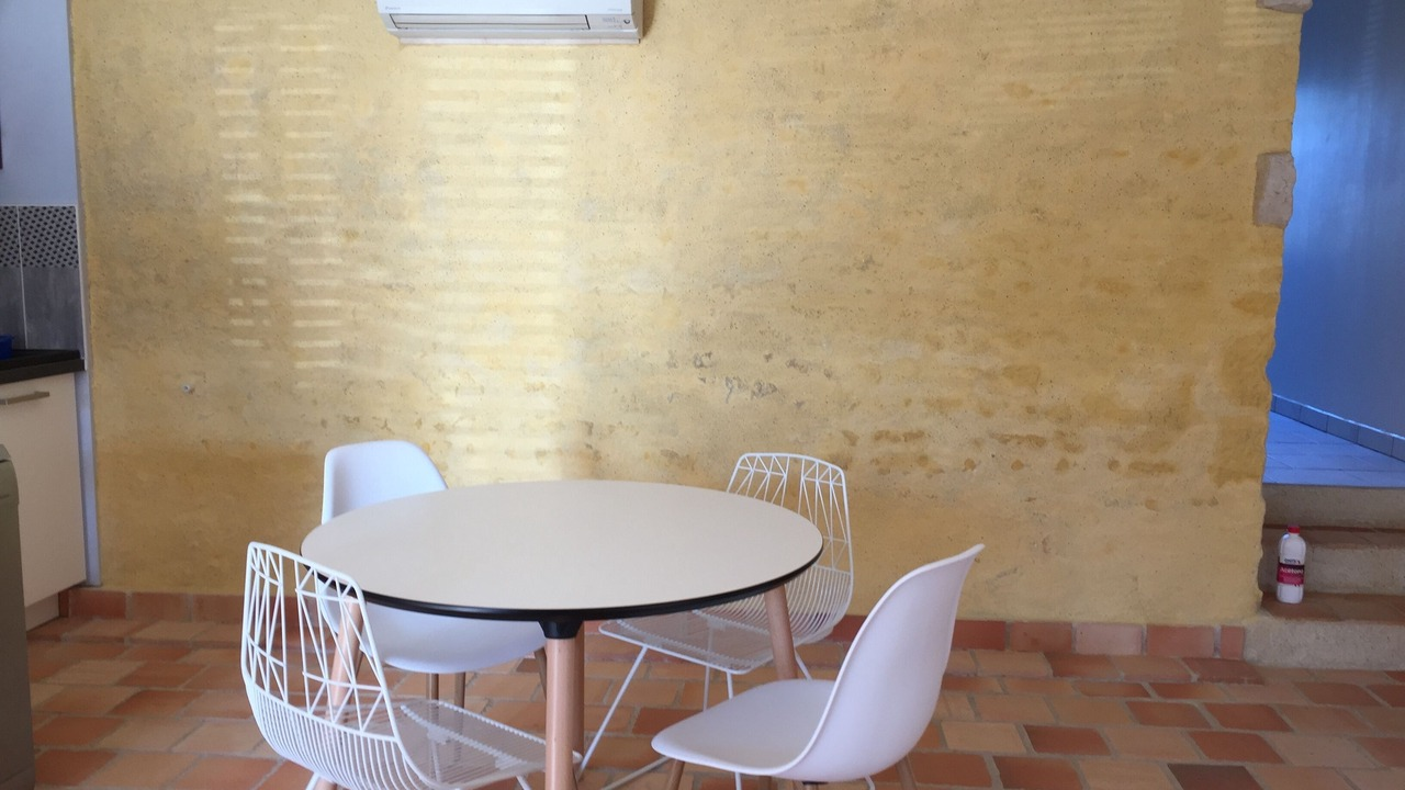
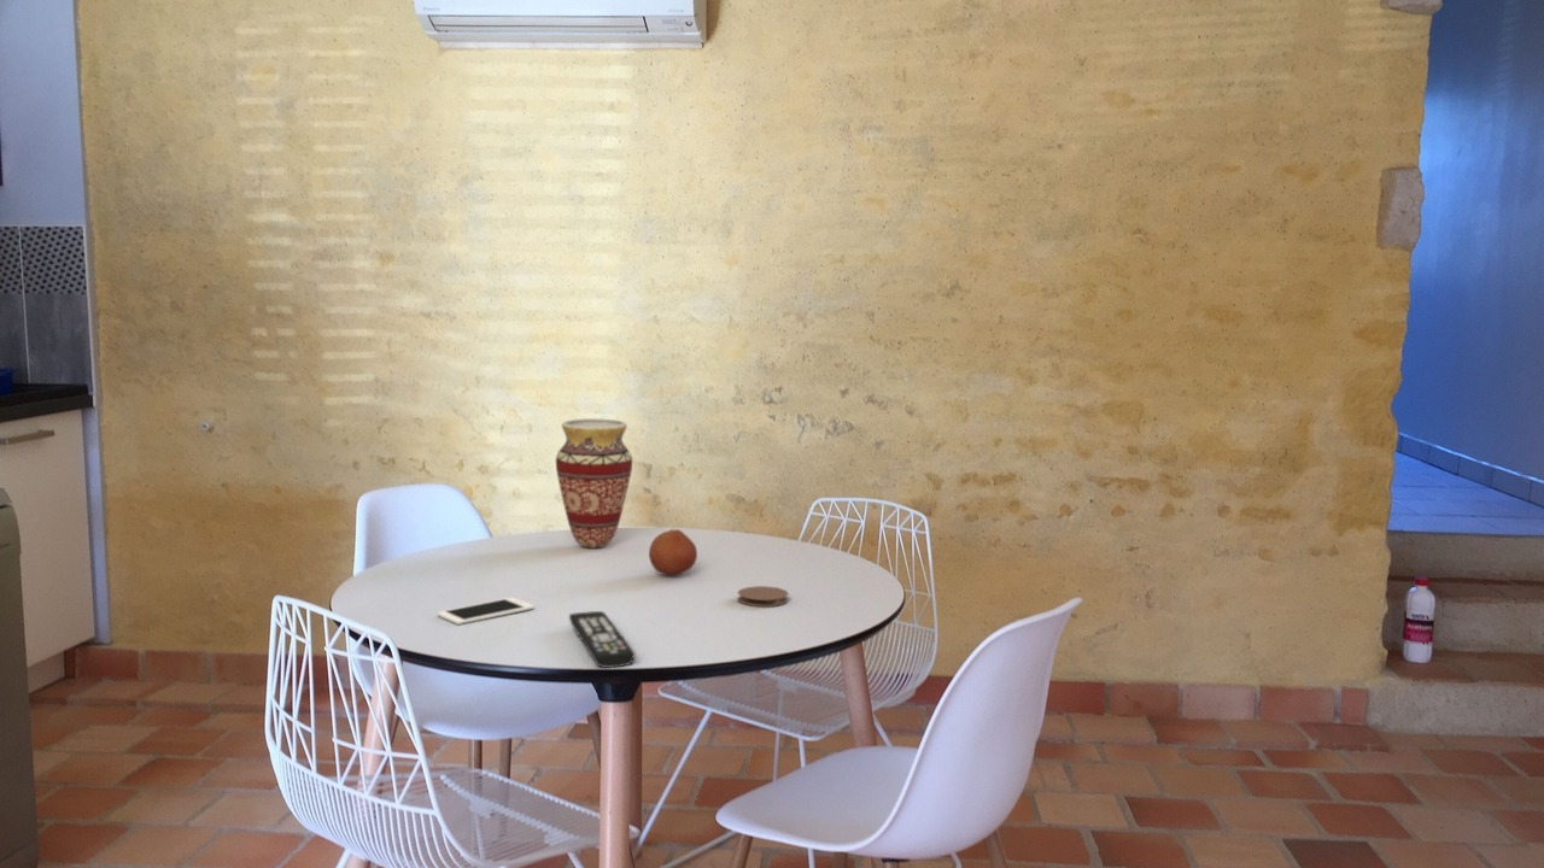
+ fruit (672, 552)
+ coaster (762, 596)
+ vase (593, 485)
+ cell phone (486, 610)
+ remote control (600, 638)
